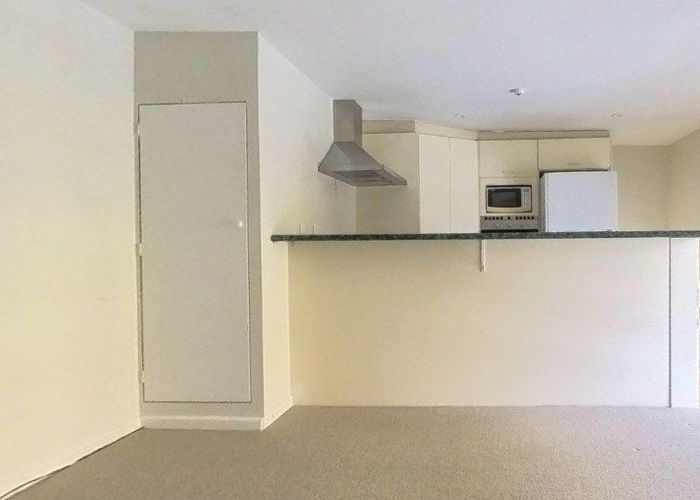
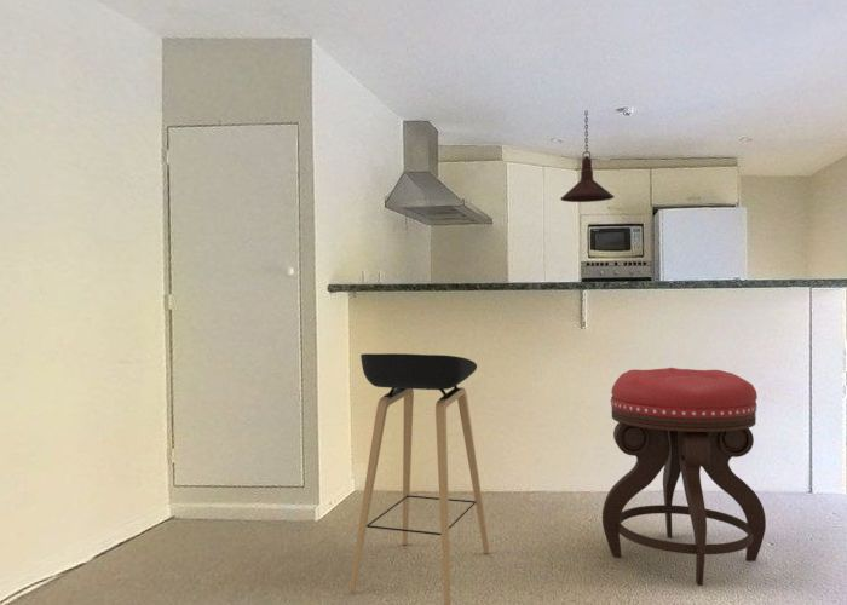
+ stool (681, 465)
+ pendant light (586, 156)
+ stool (410, 460)
